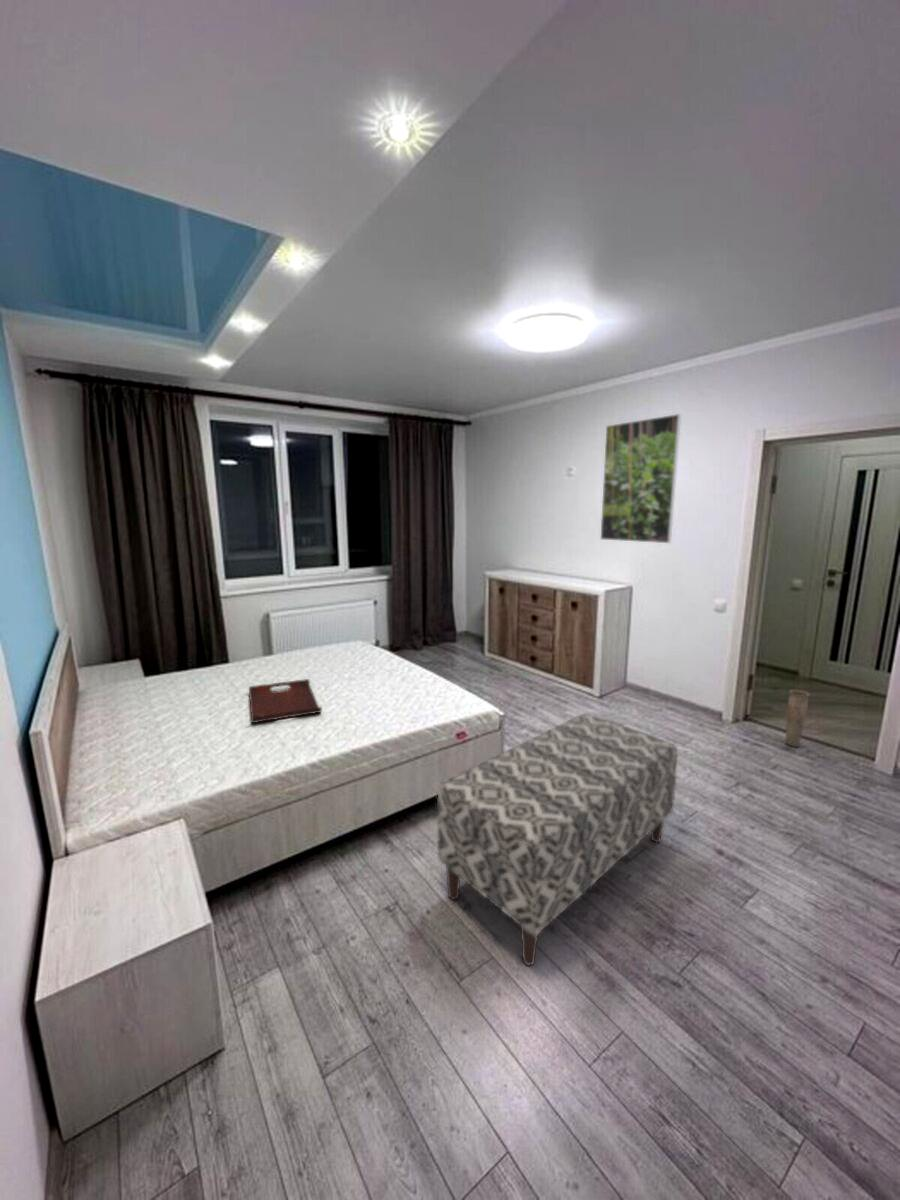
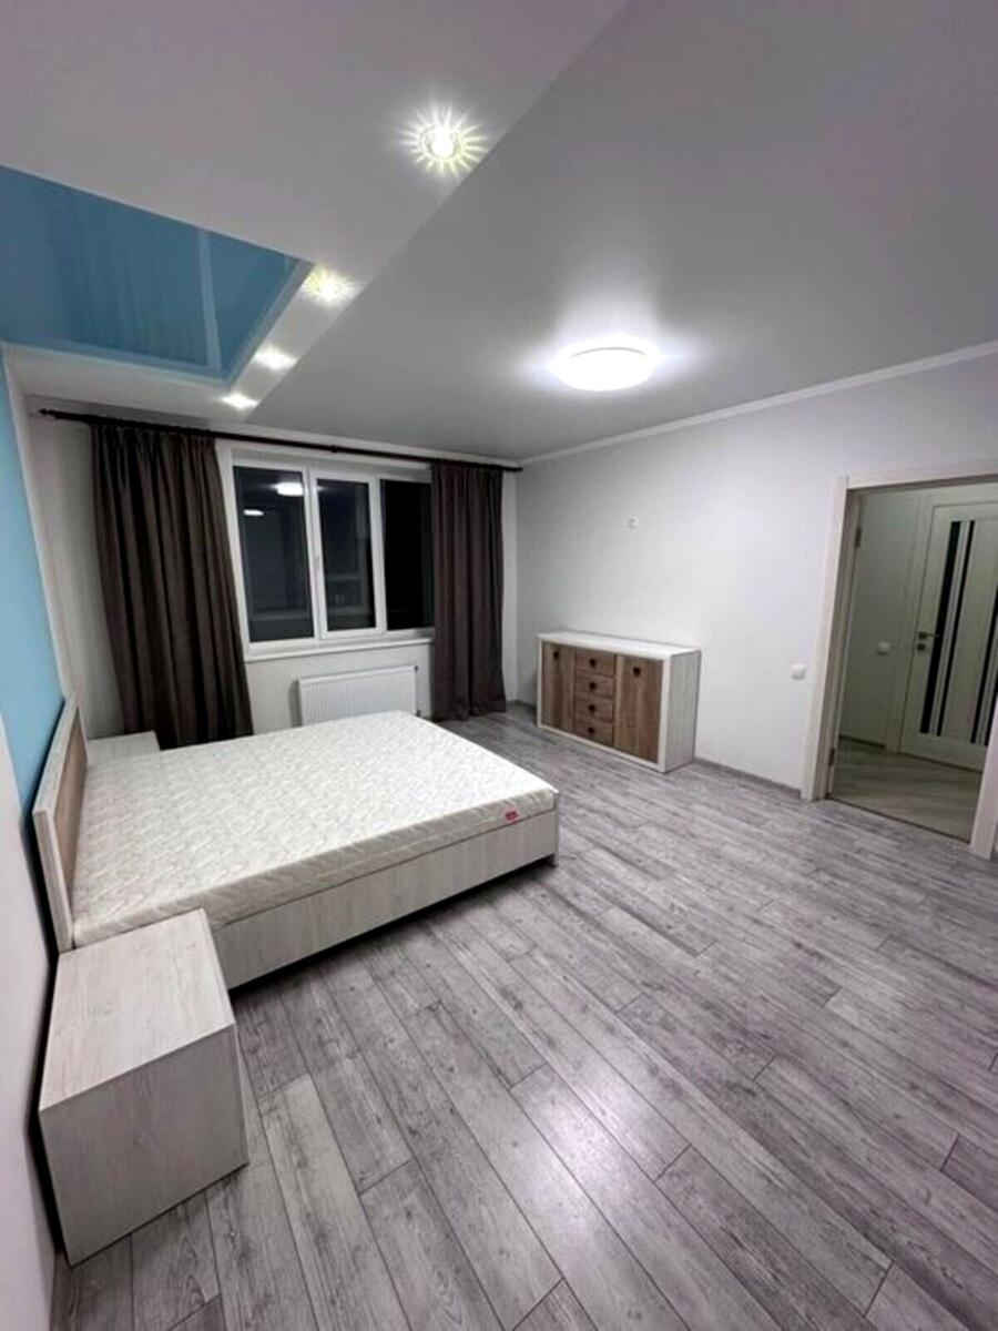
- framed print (637, 482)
- bench (564, 815)
- serving tray (283, 699)
- vase (796, 718)
